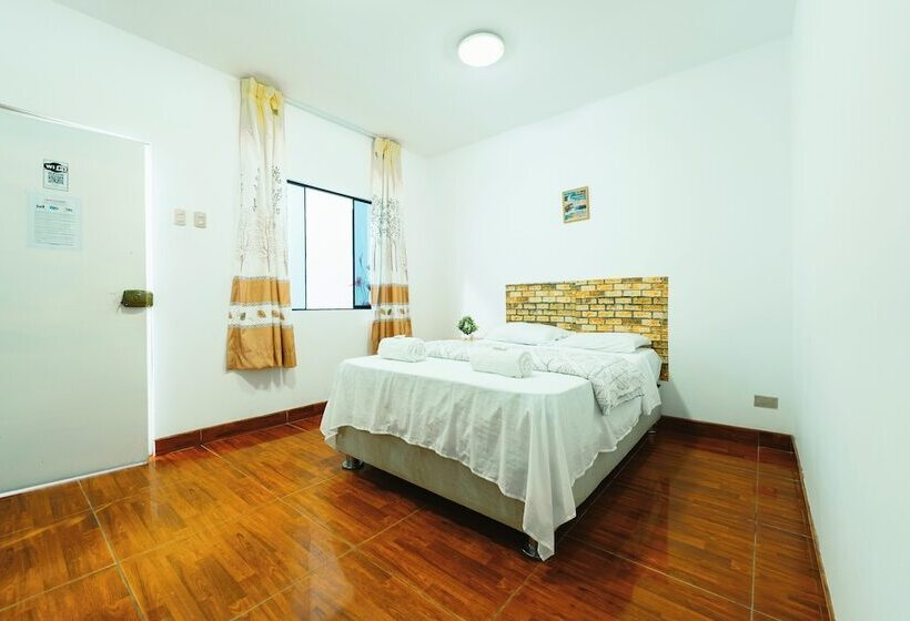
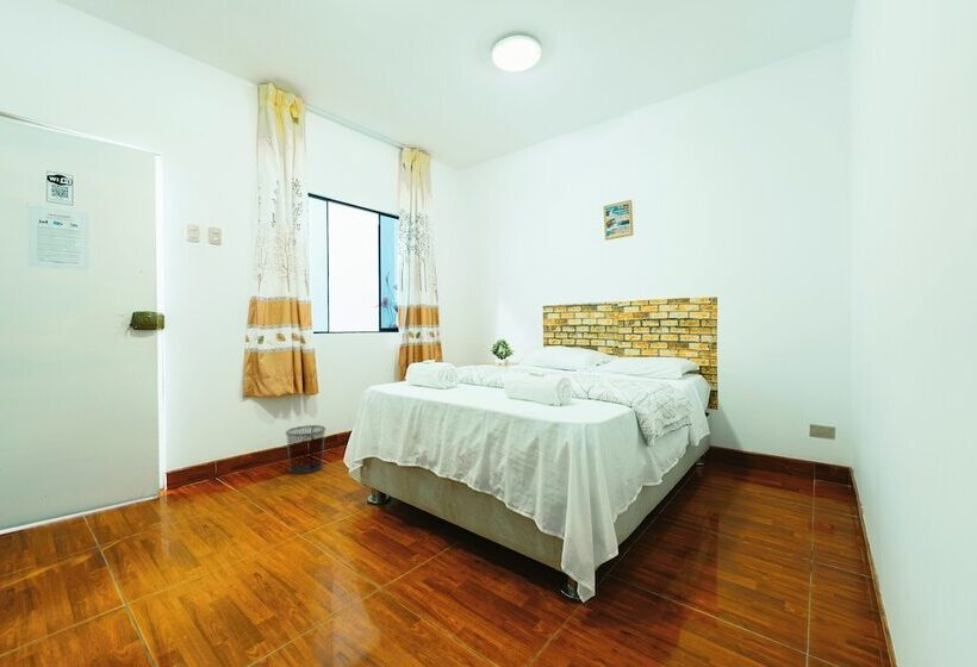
+ waste bin (306, 449)
